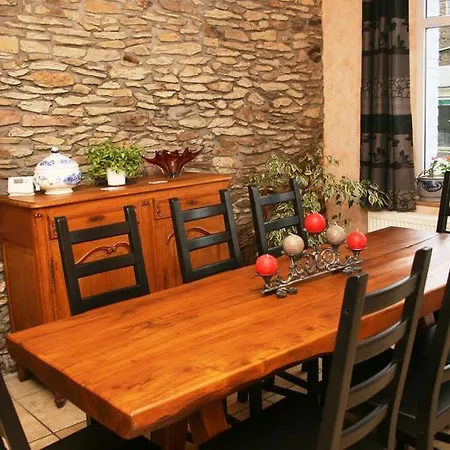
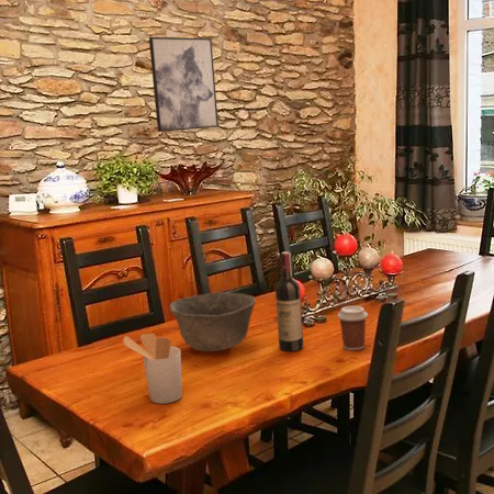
+ wall art (184, 83)
+ wine bottle (288, 301)
+ utensil holder (153, 366)
+ coffee cup (352, 327)
+ bowl (213, 325)
